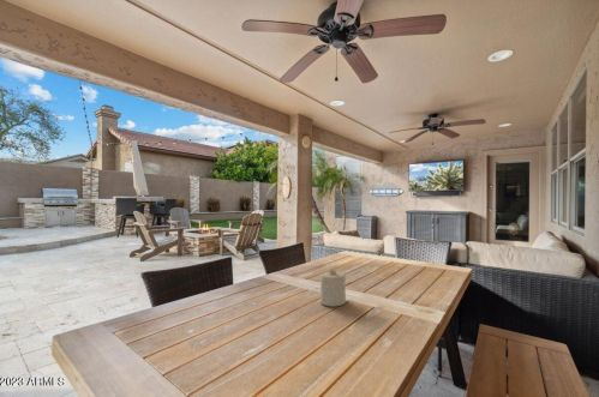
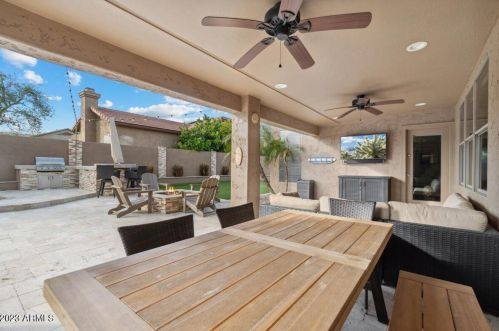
- candle (333, 284)
